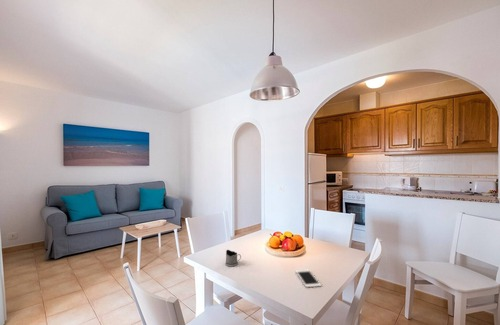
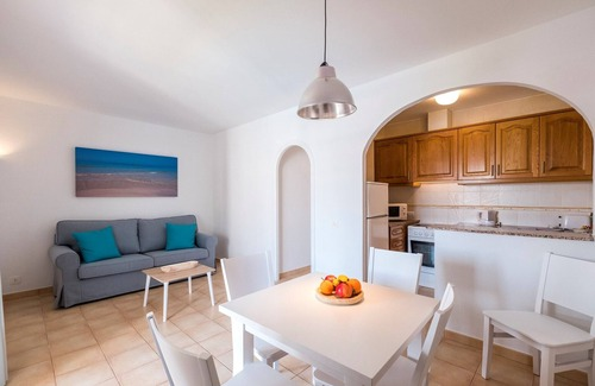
- tea glass holder (233, 257)
- cell phone (307, 277)
